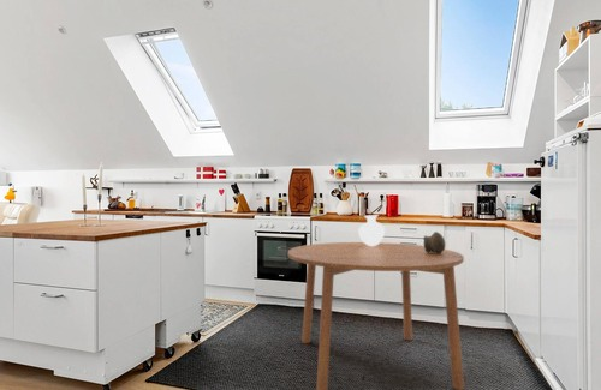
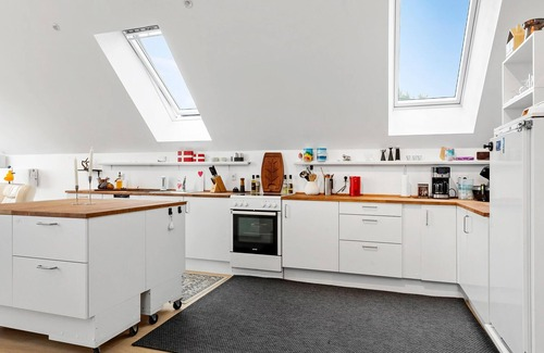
- dining table (403, 306)
- pottery (434, 241)
- pottery (371, 229)
